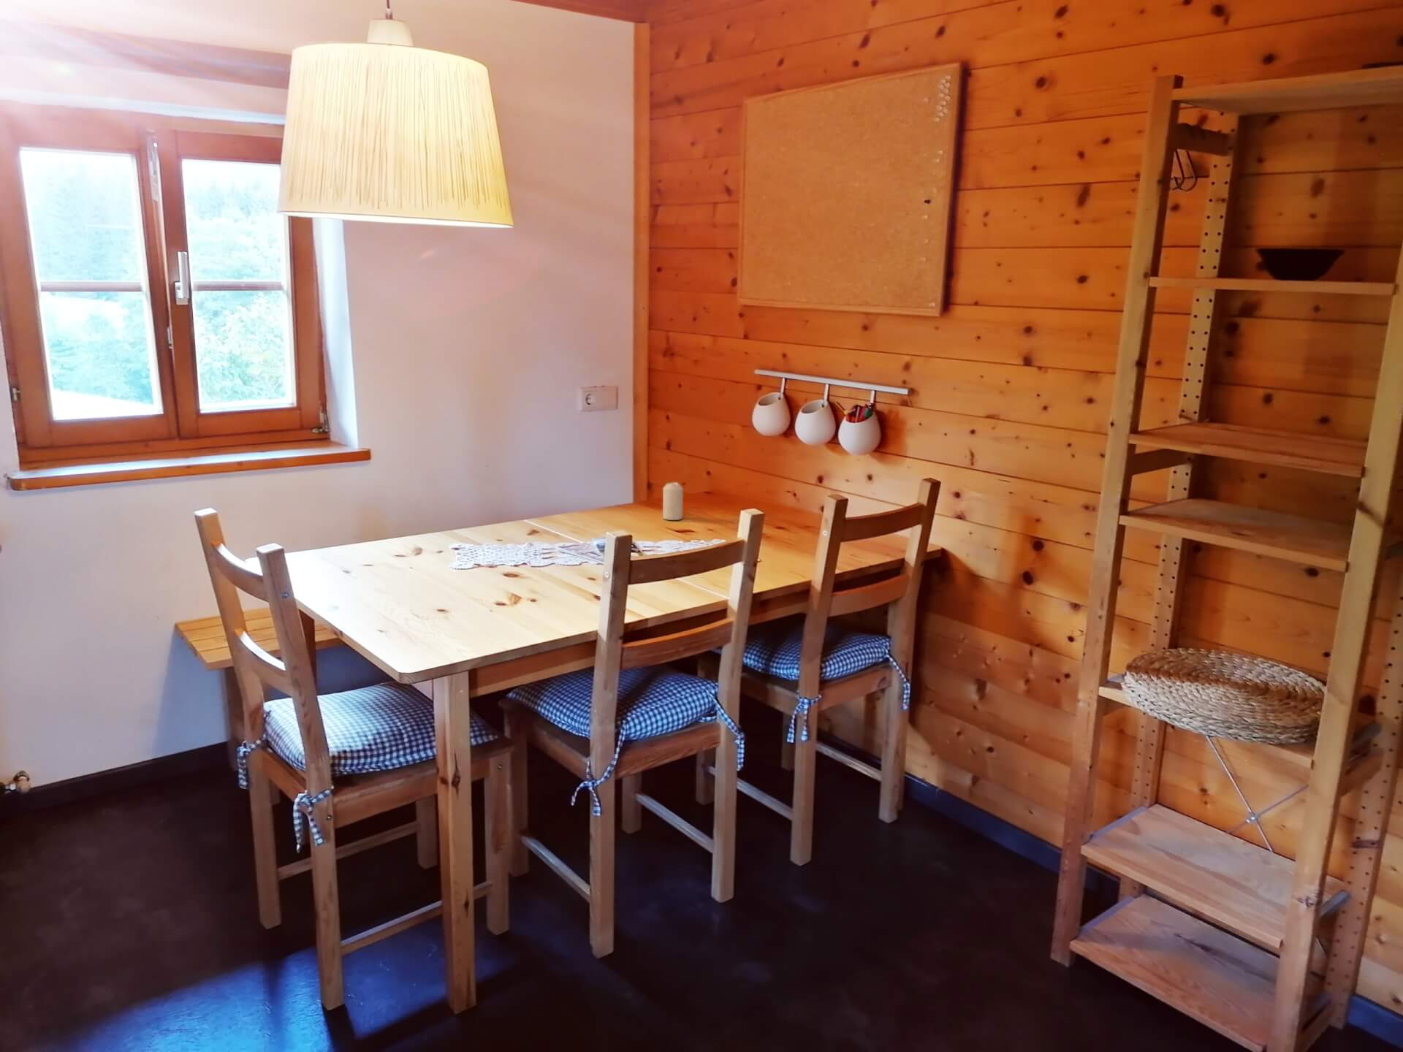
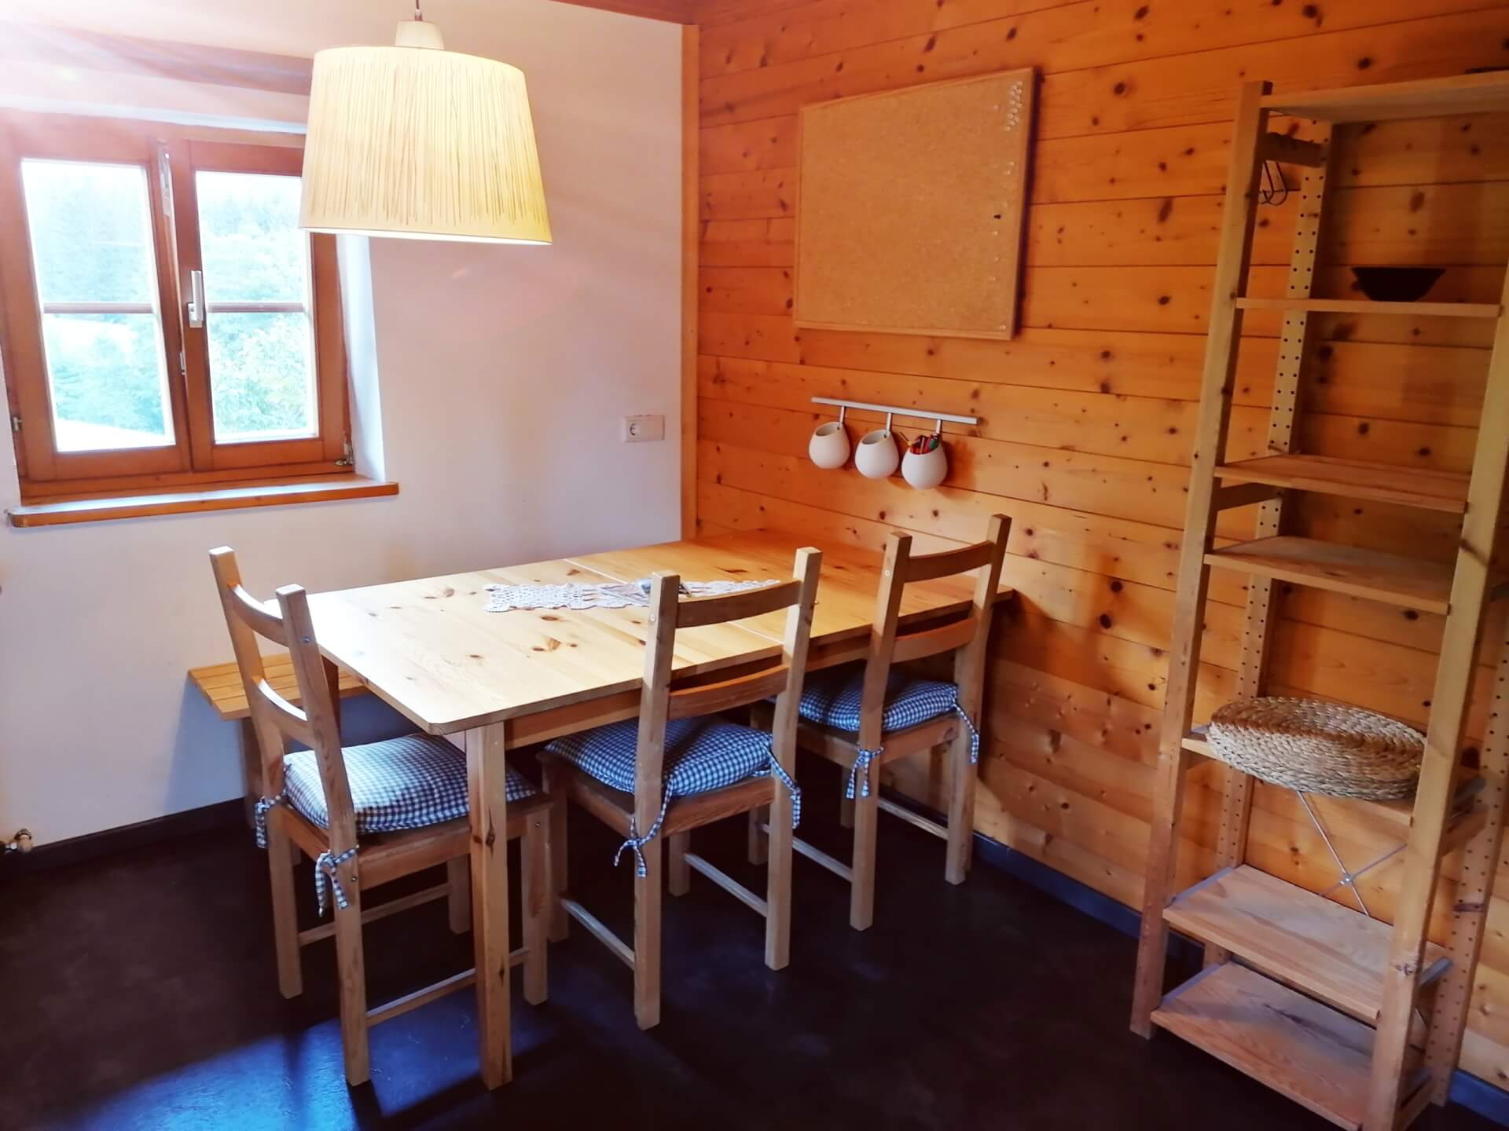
- candle (673, 501)
